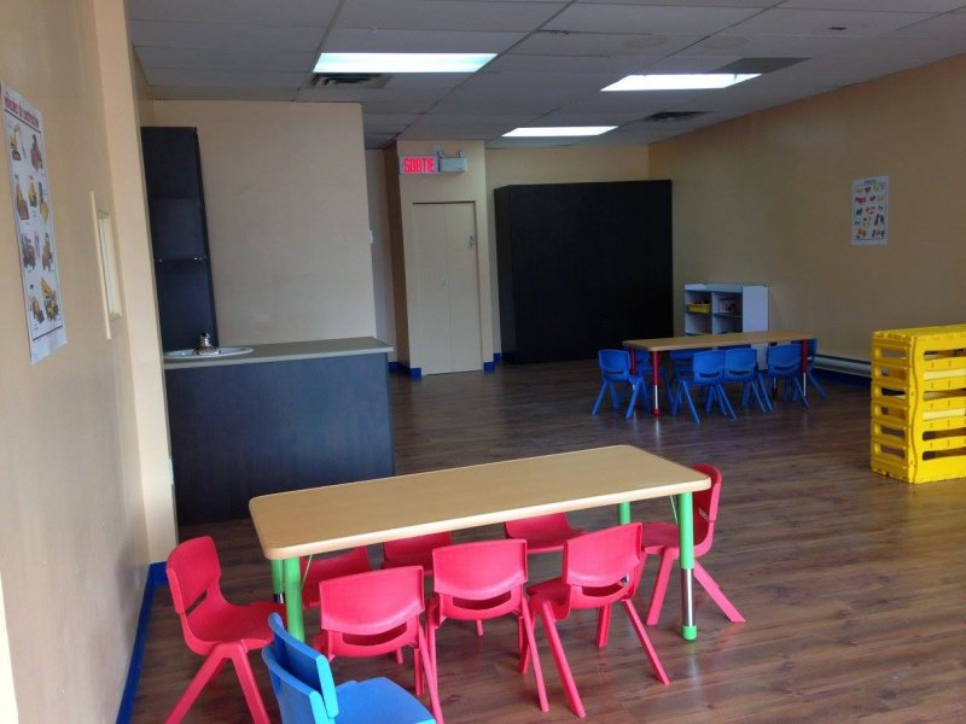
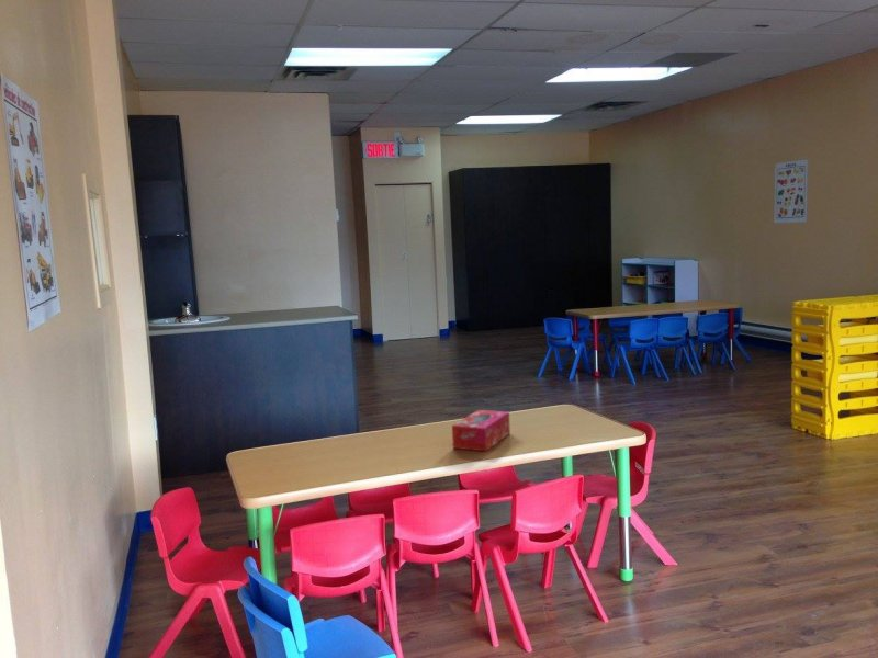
+ tissue box (482, 429)
